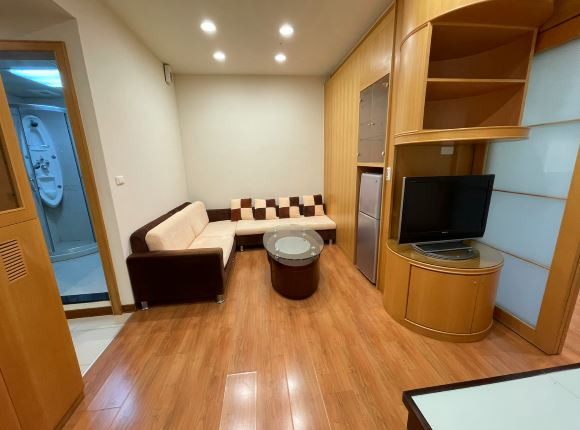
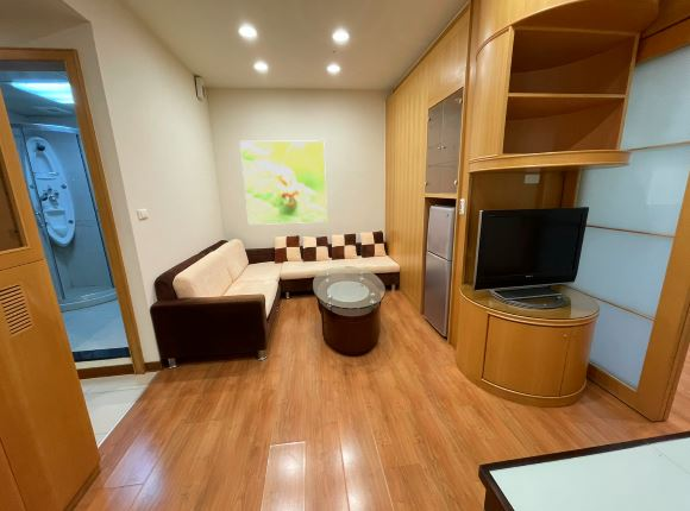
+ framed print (286, 183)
